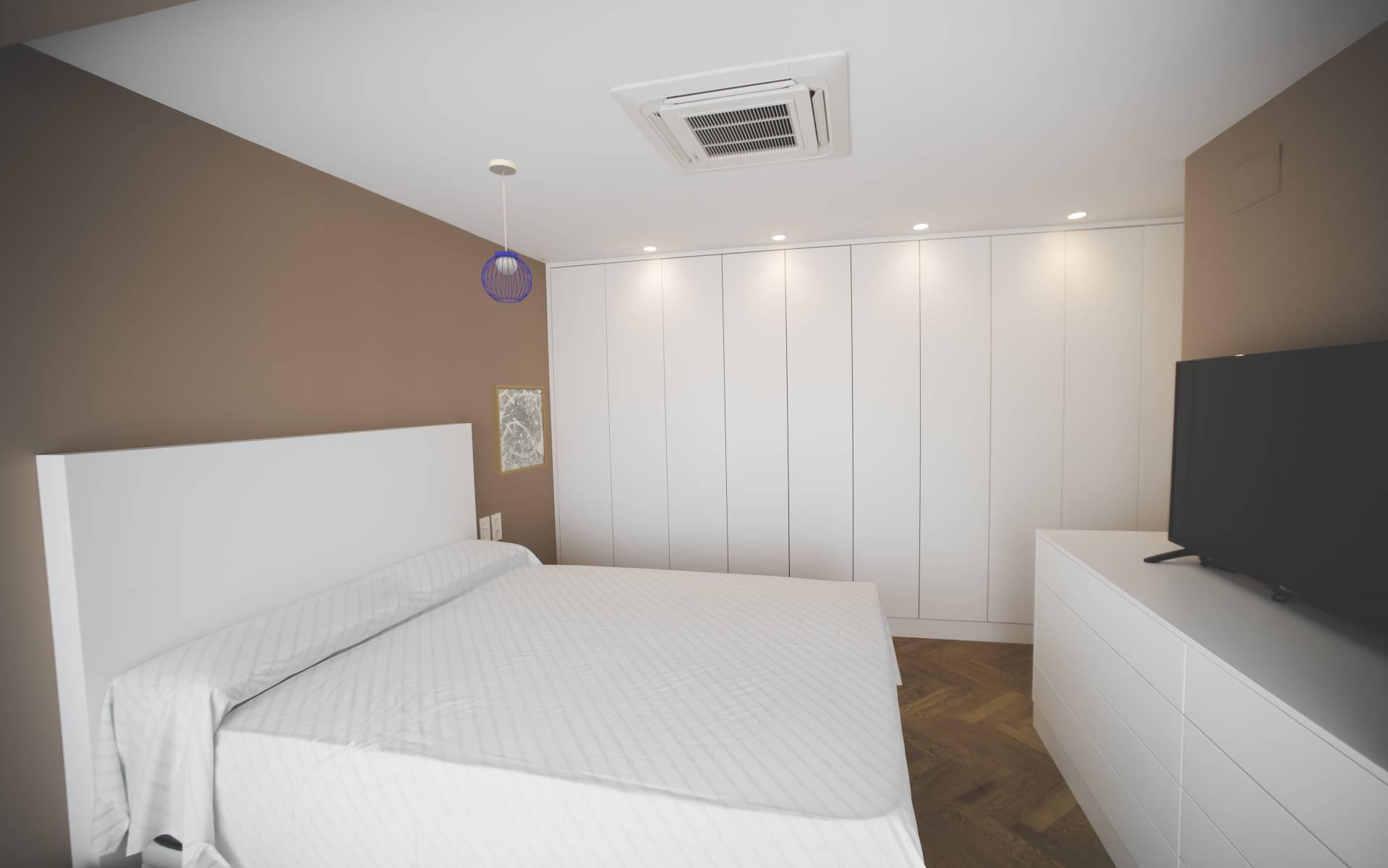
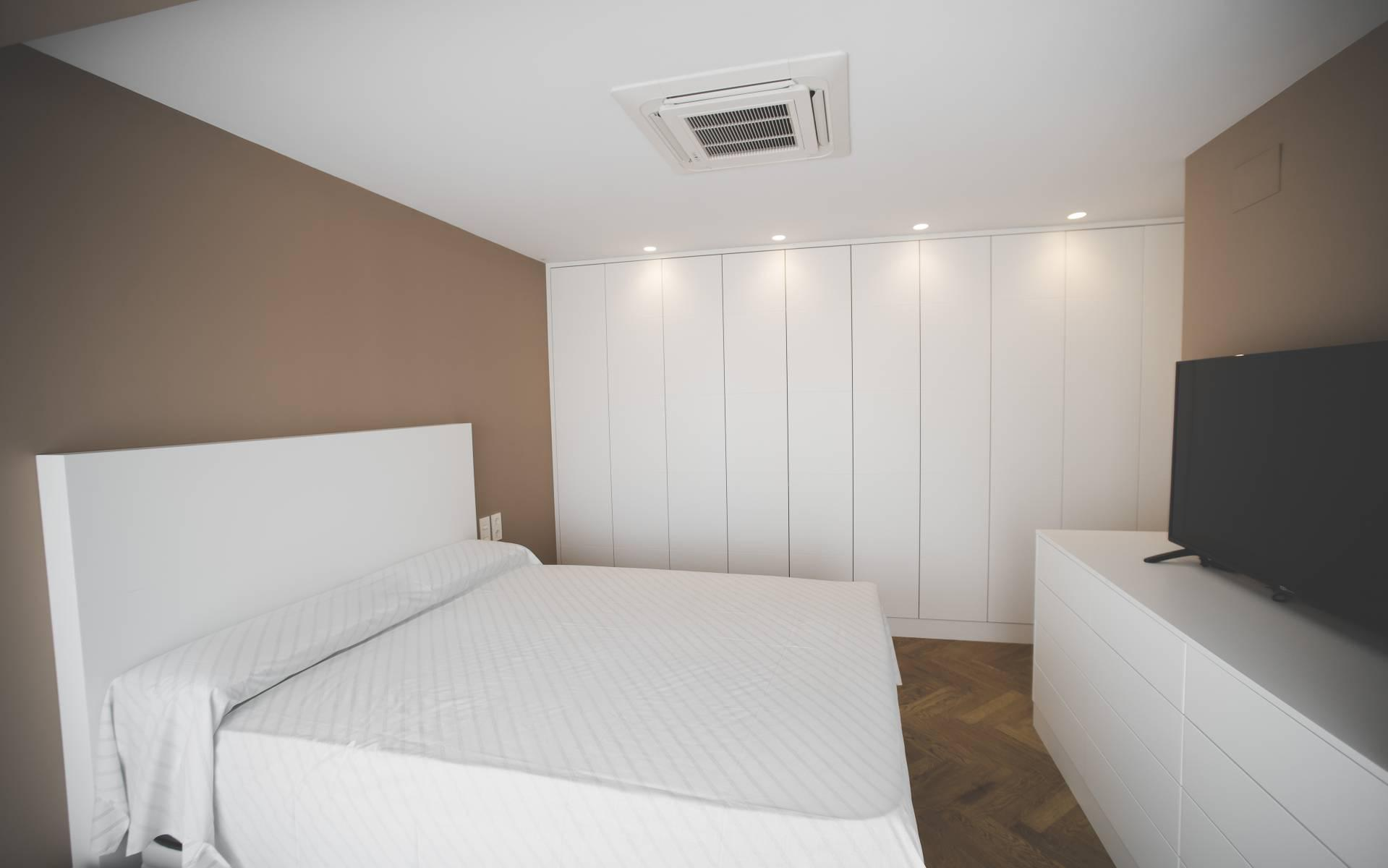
- wall art (521, 427)
- pendant light (505, 233)
